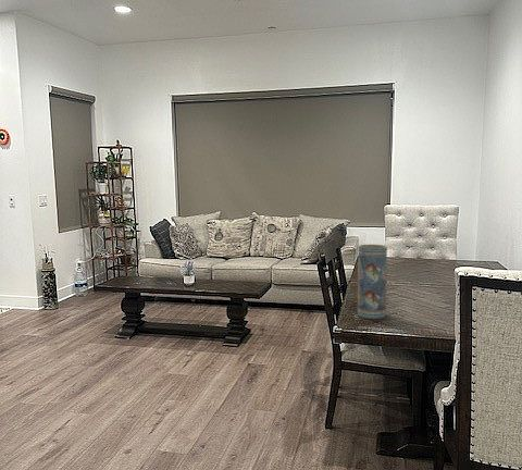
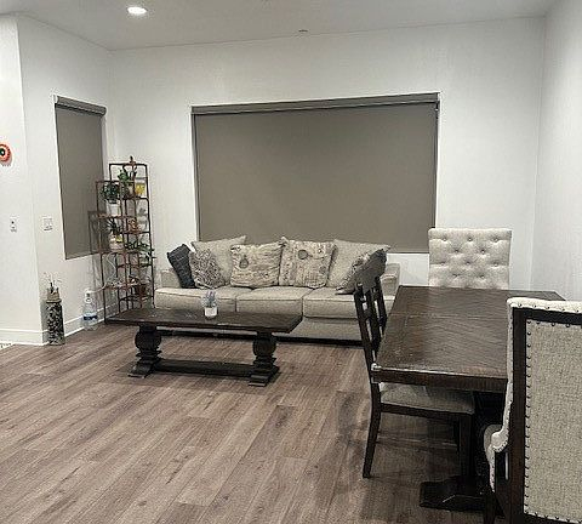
- vase (372, 281)
